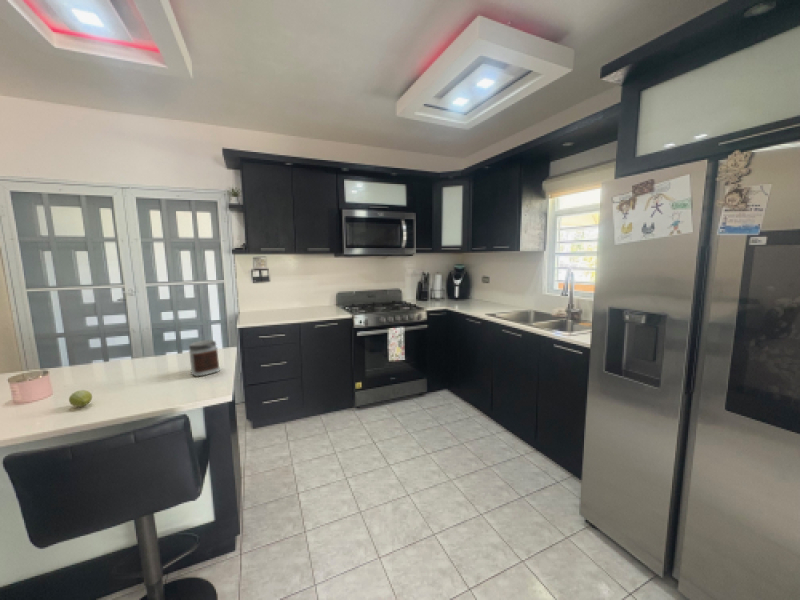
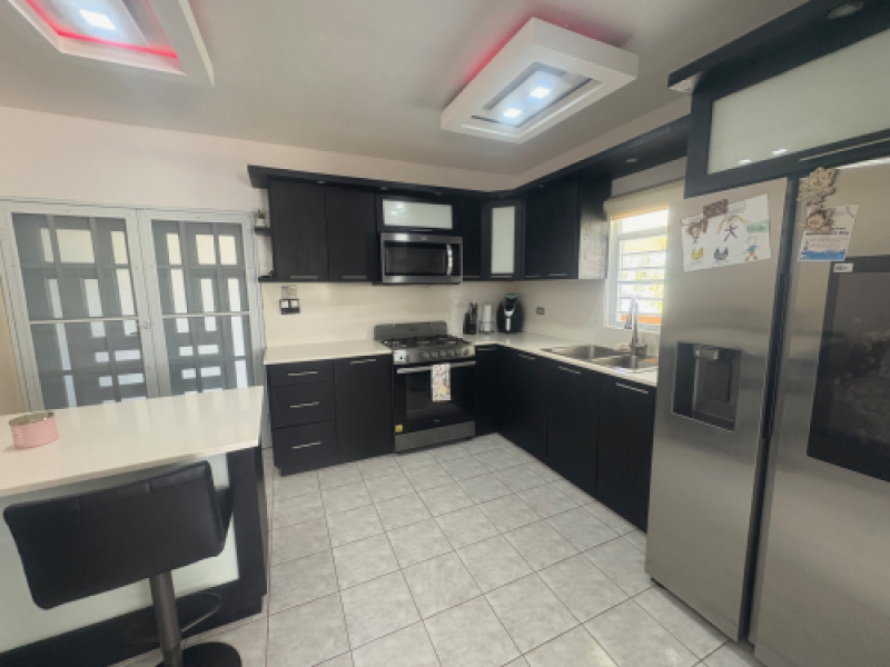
- fruit (81, 398)
- jar (204, 357)
